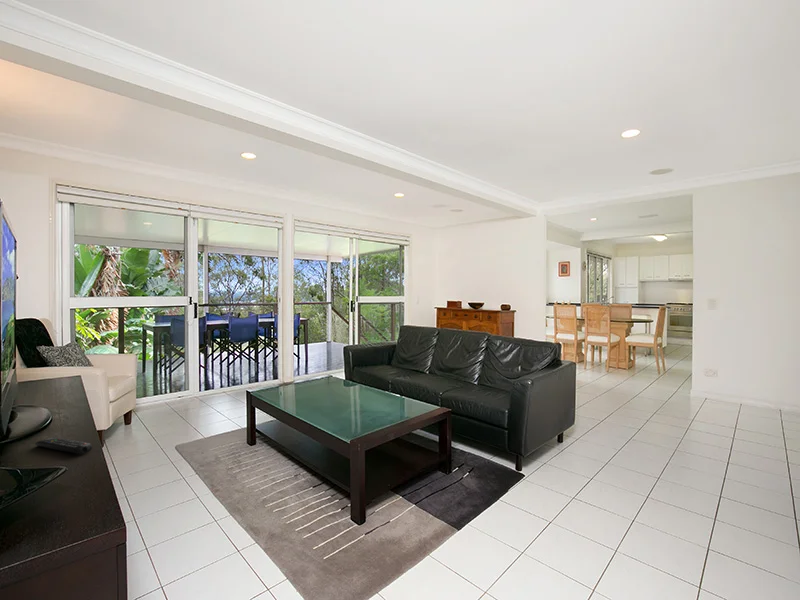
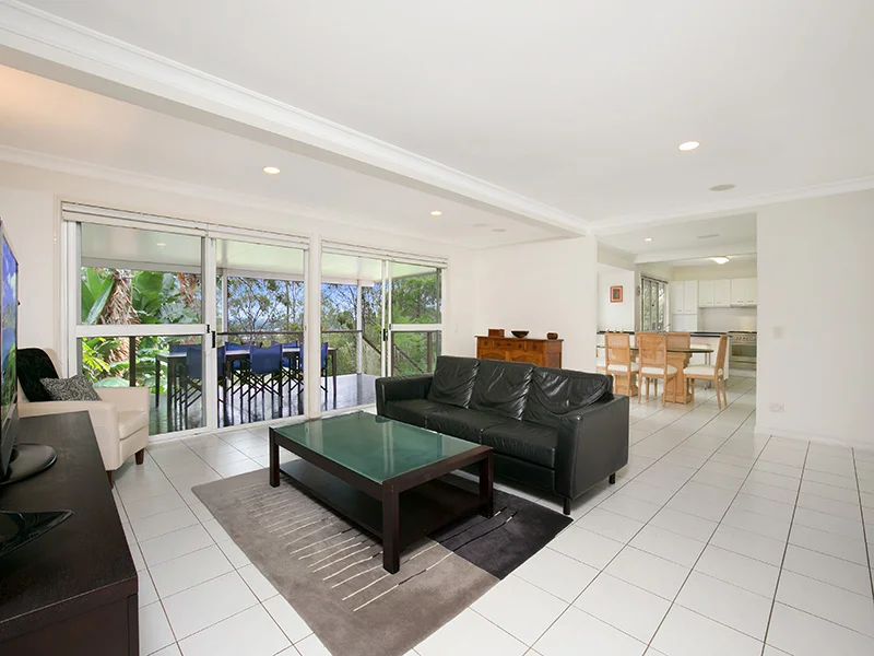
- remote control (63, 445)
